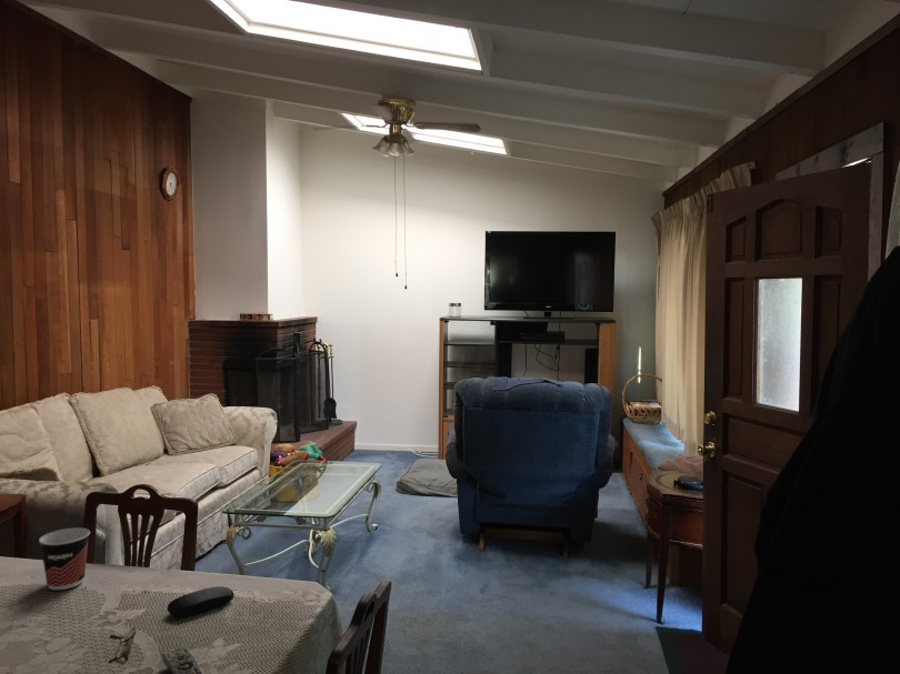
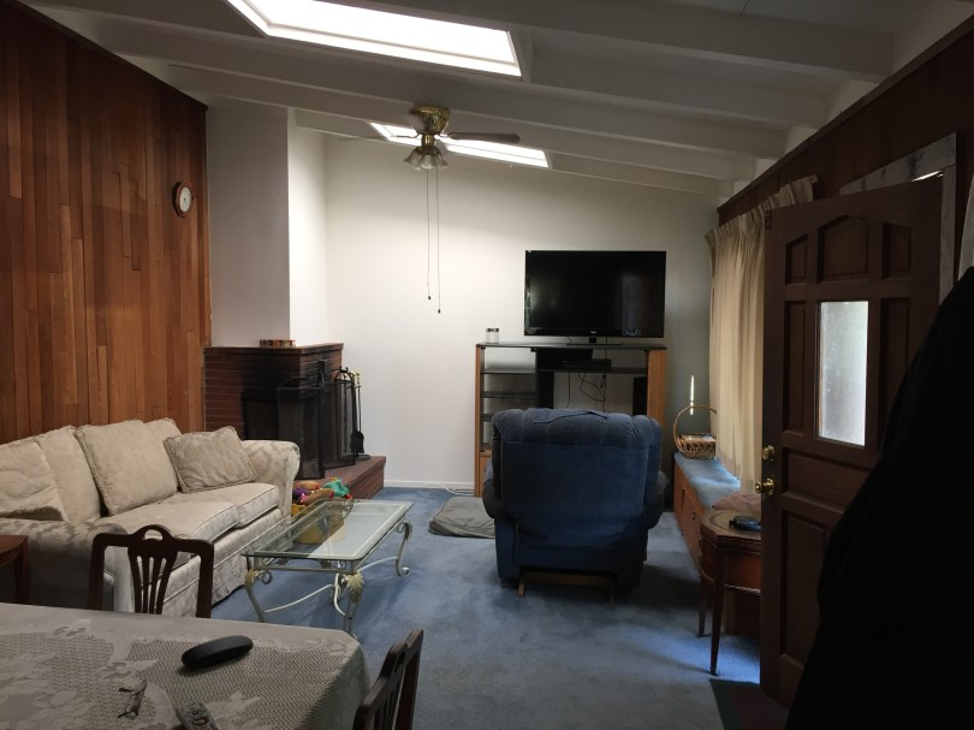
- cup (64, 559)
